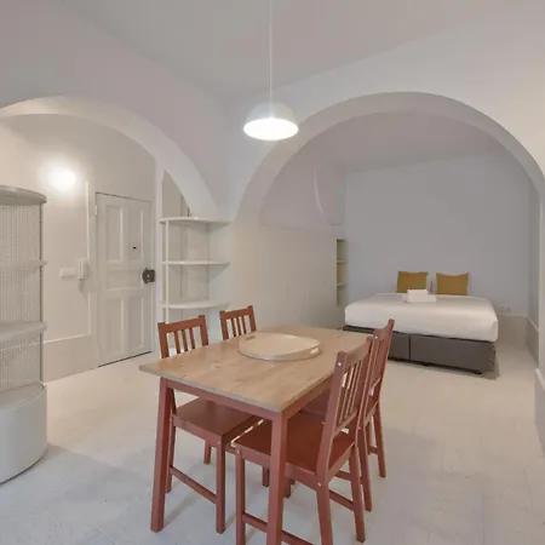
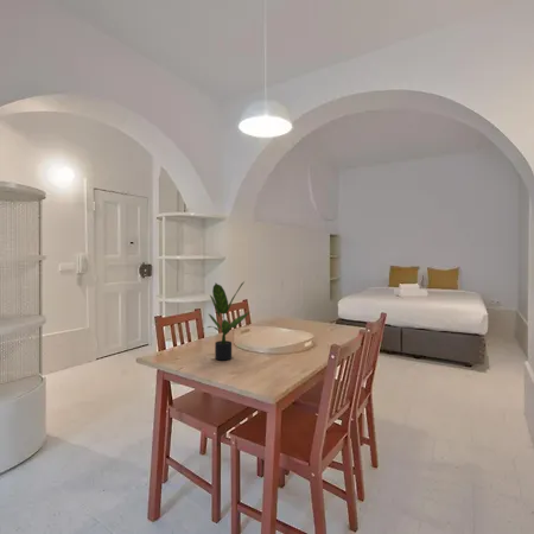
+ potted plant (225, 320)
